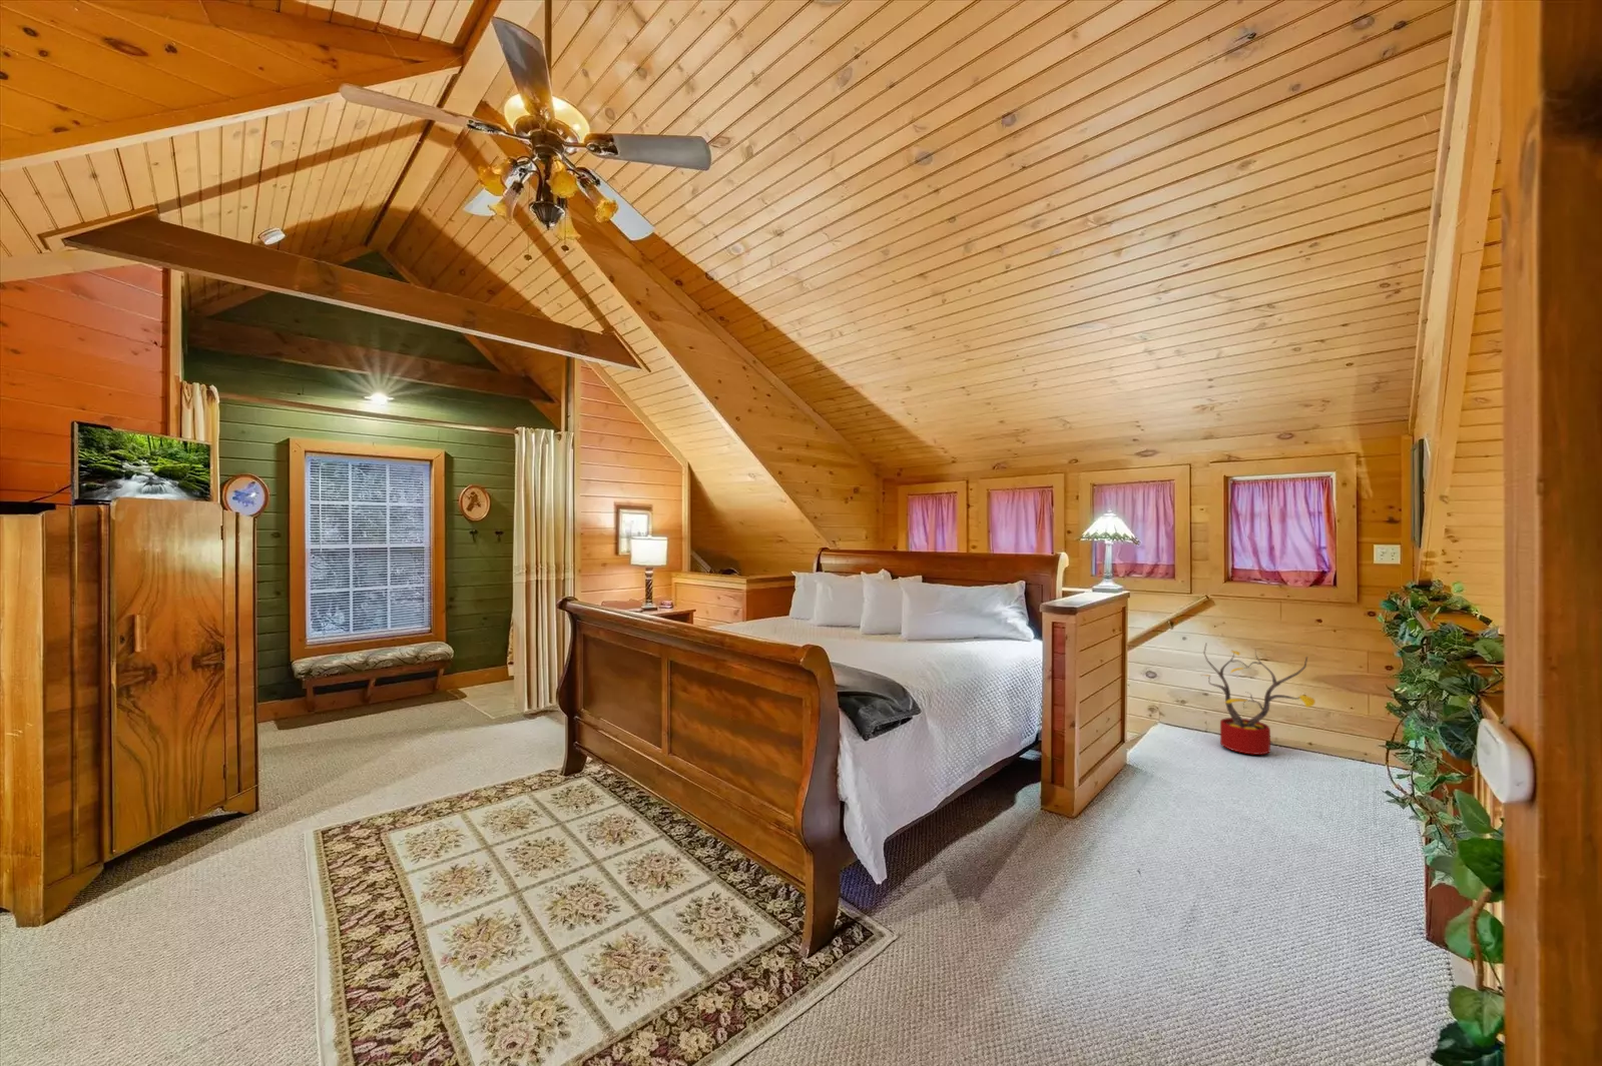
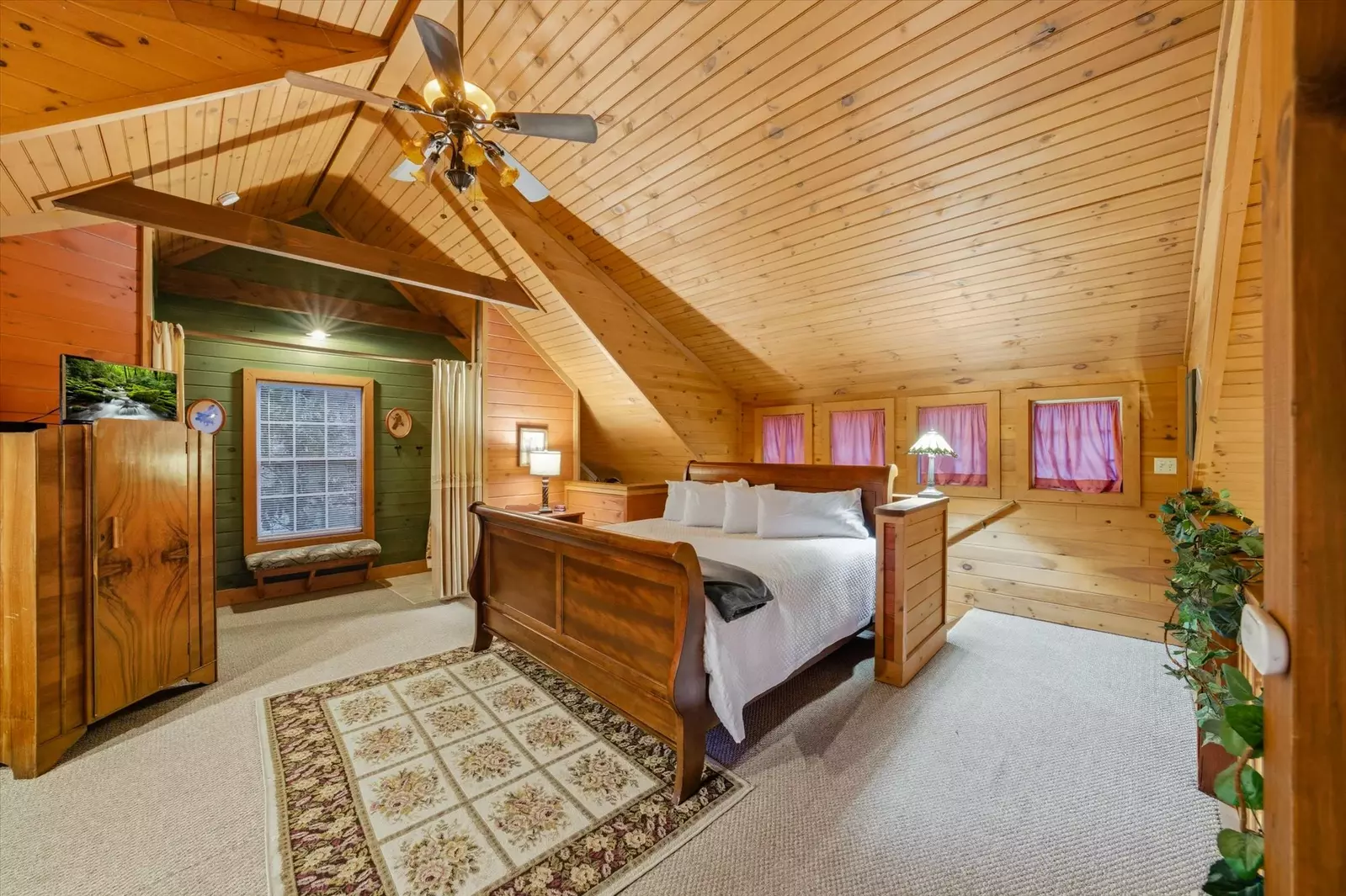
- decorative plant (1252, 698)
